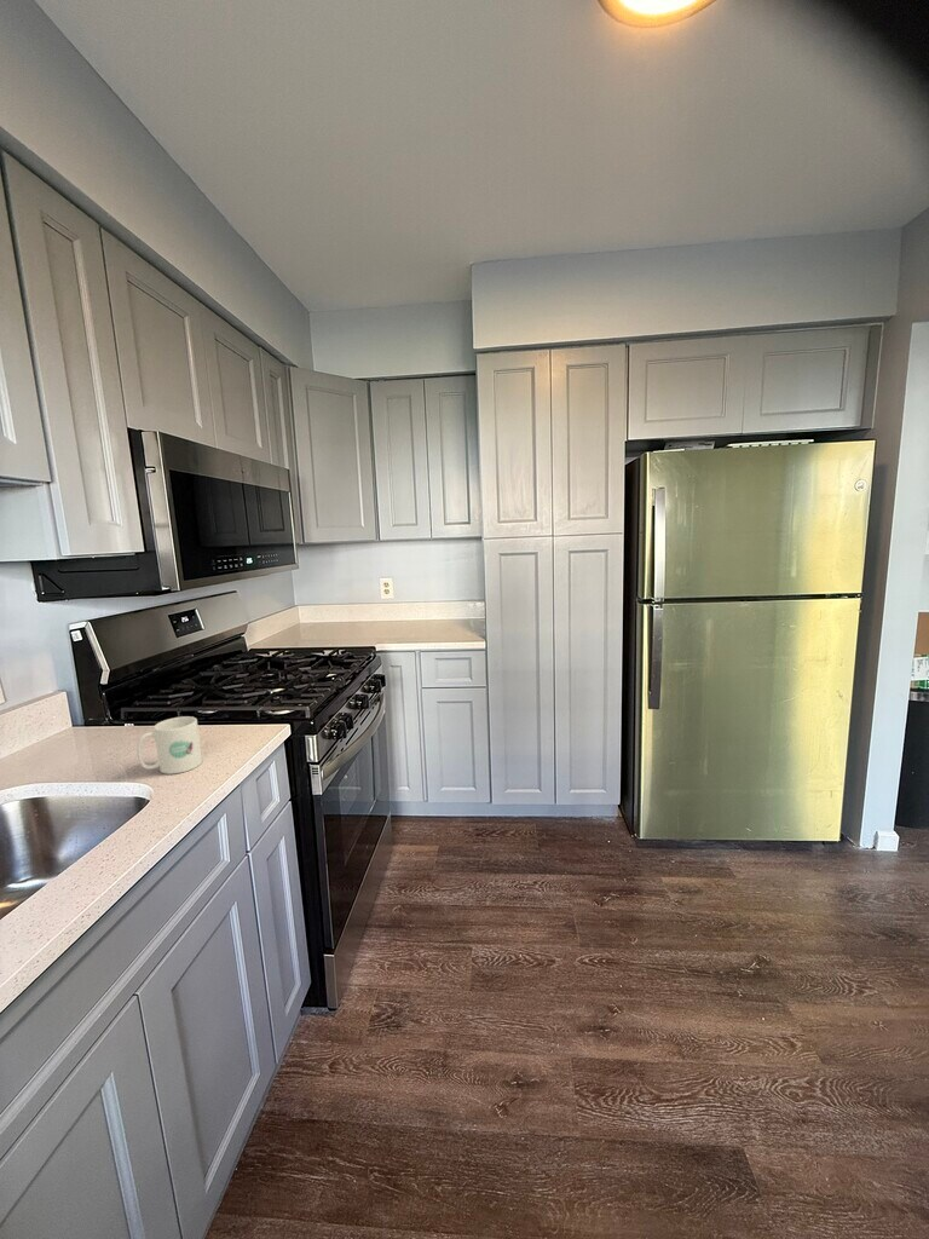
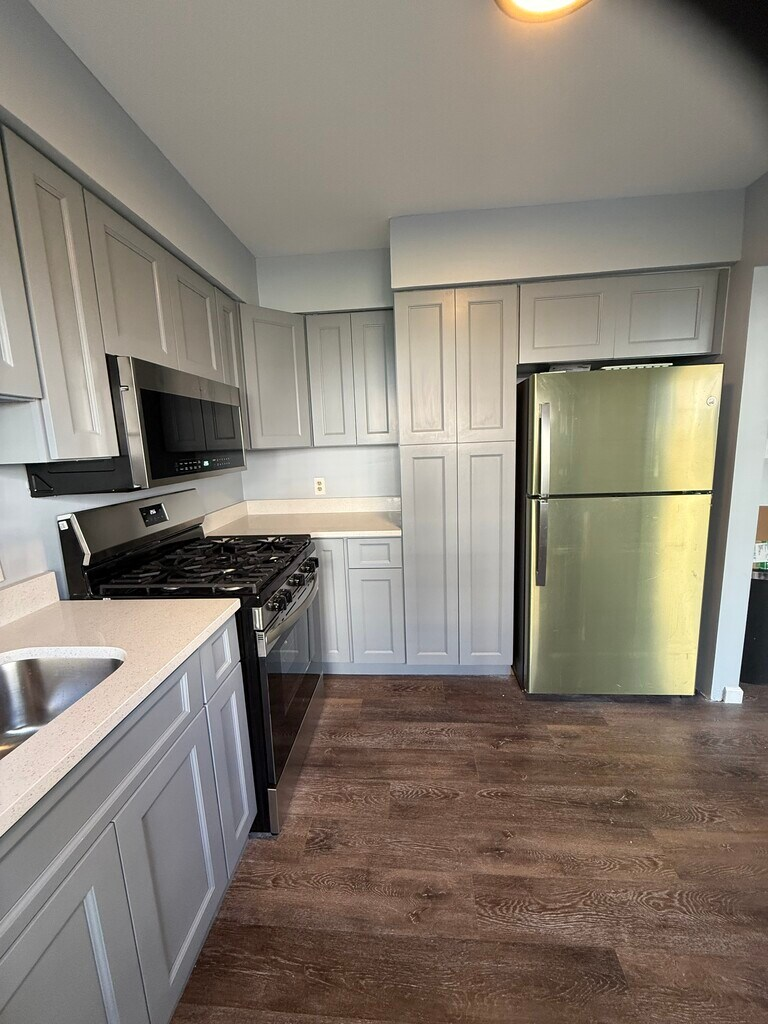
- mug (168, 747)
